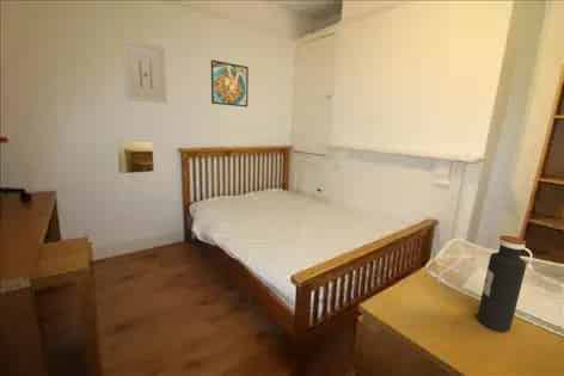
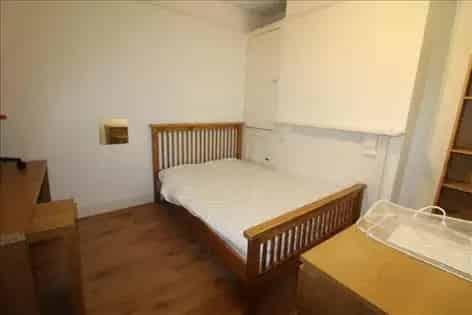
- wall art (145, 73)
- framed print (229, 85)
- water bottle (502, 282)
